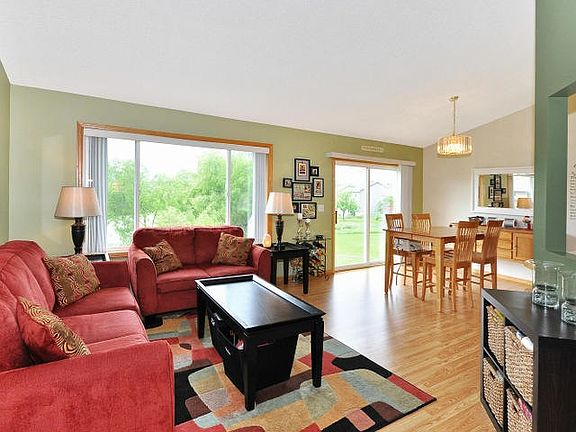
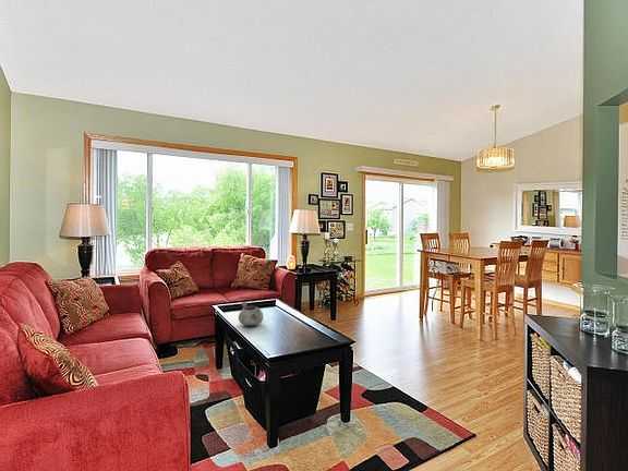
+ decorative bowl (251, 314)
